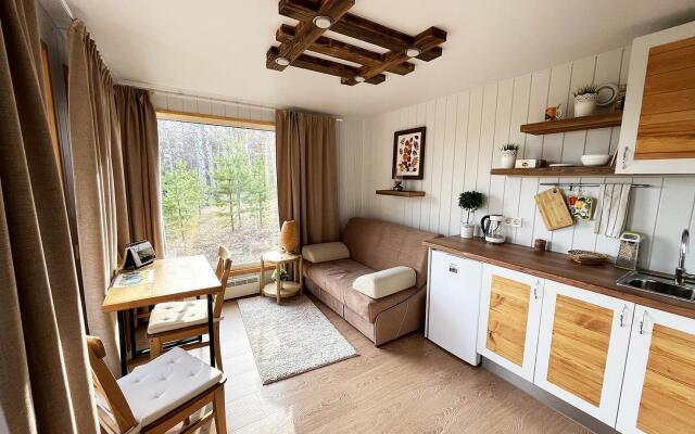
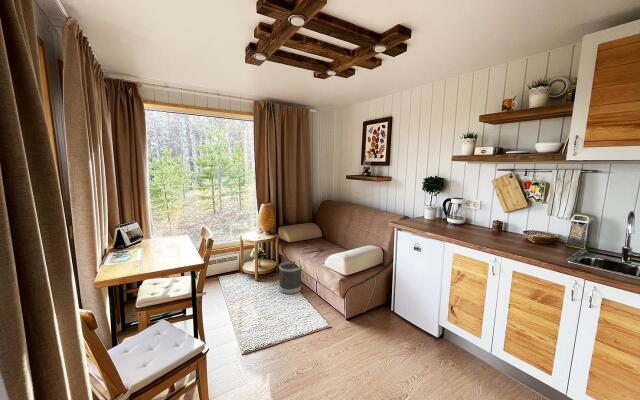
+ wastebasket (290, 277)
